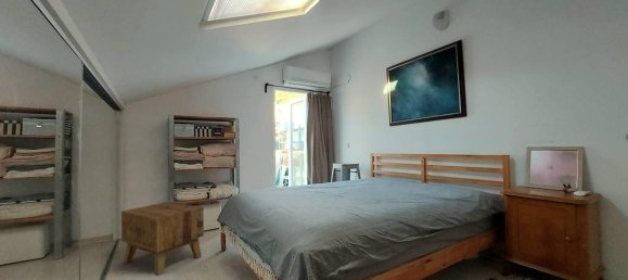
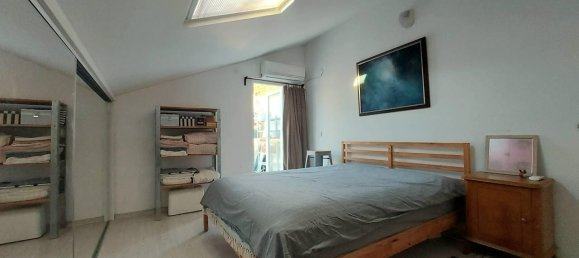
- side table (162, 234)
